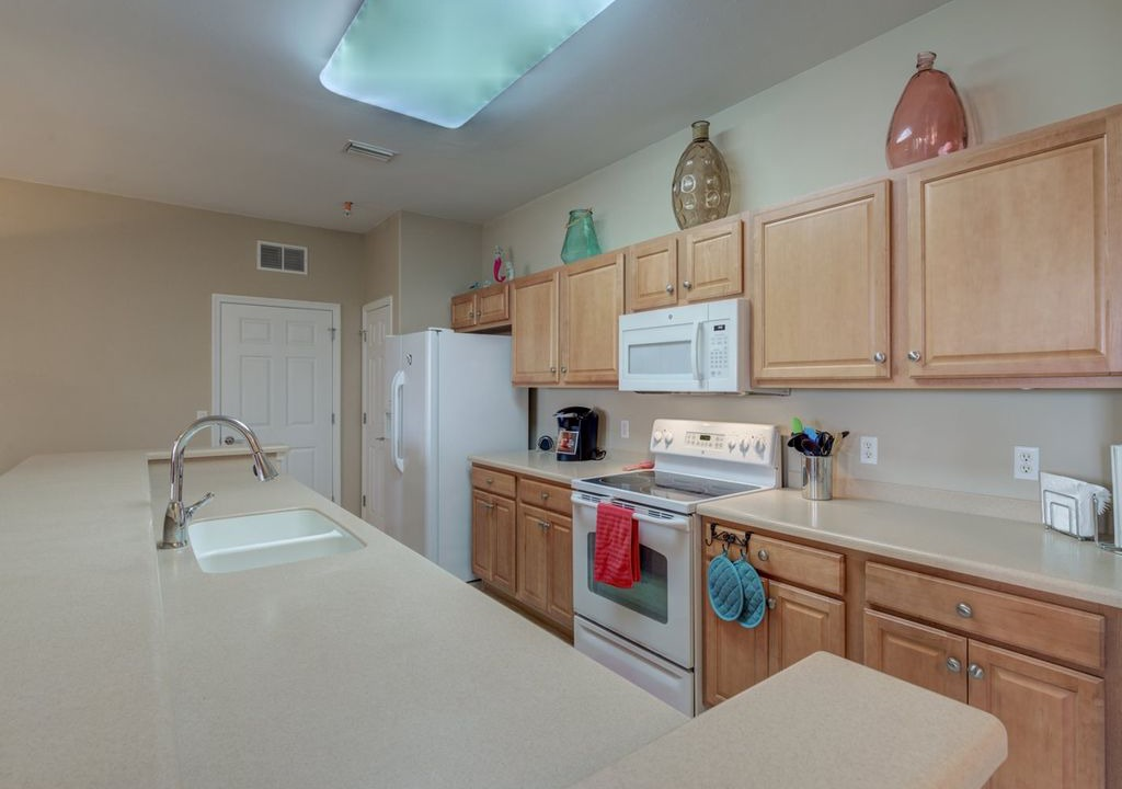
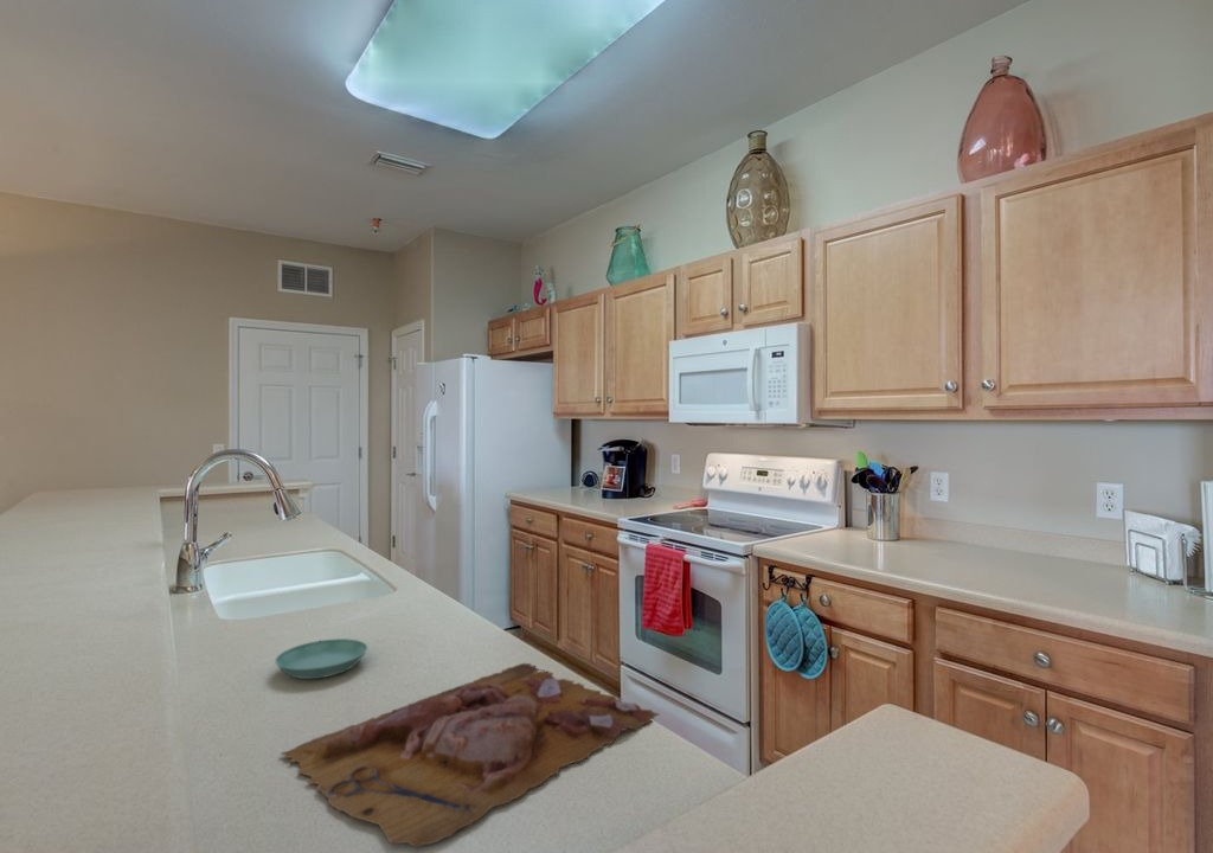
+ cutting board (481, 711)
+ saucer (322, 660)
